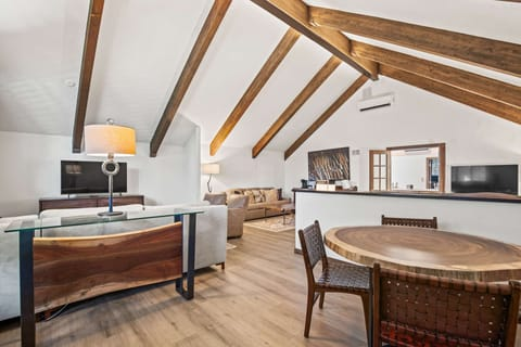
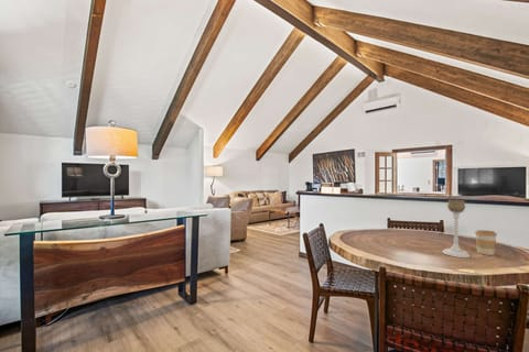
+ candle holder (455, 227)
+ coffee cup (485, 241)
